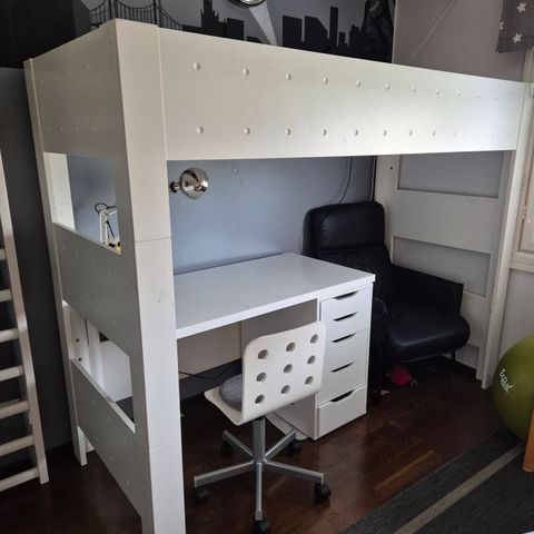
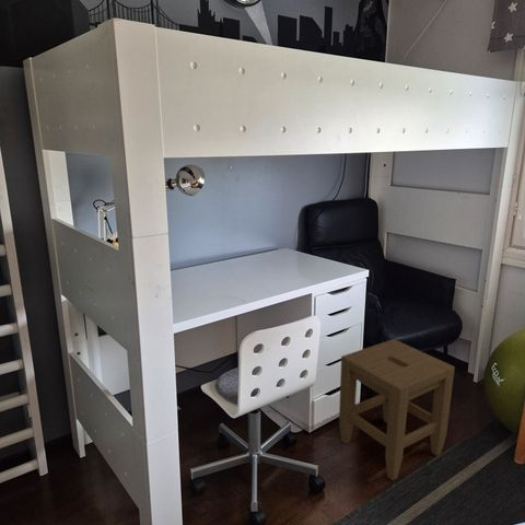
+ stool (393, 405)
